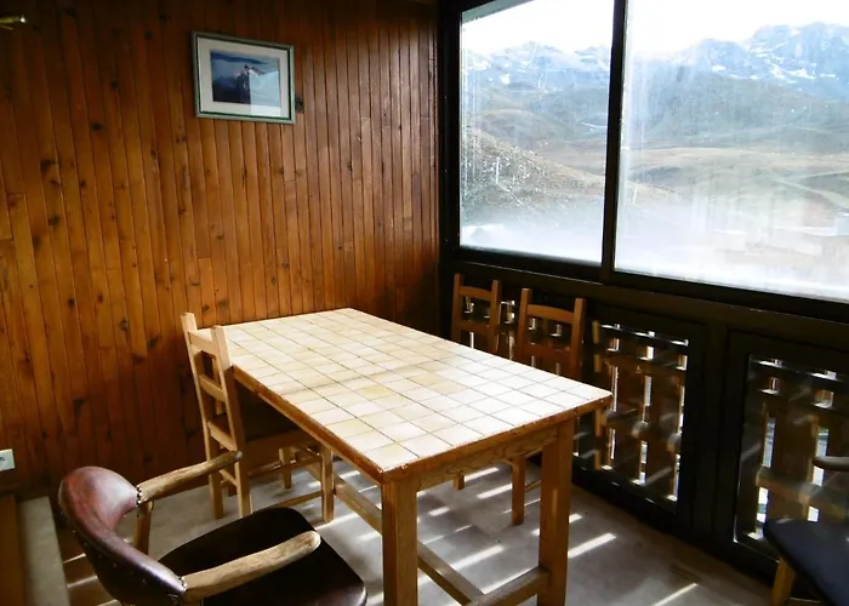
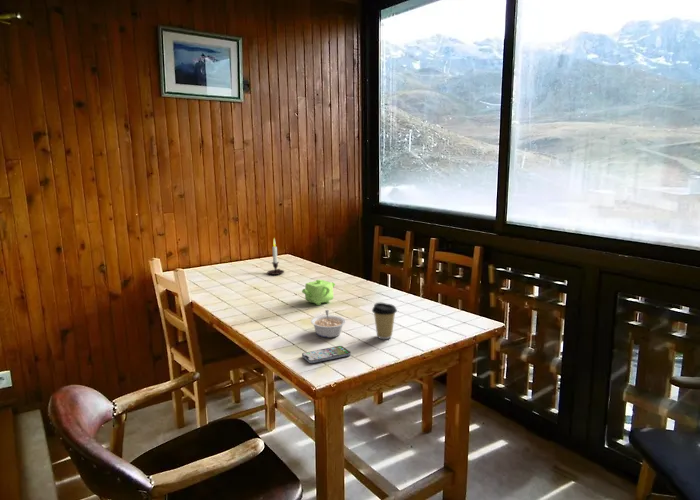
+ candle (275, 256)
+ teapot (319, 291)
+ coffee cup (384, 321)
+ legume (327, 325)
+ smartphone (326, 354)
